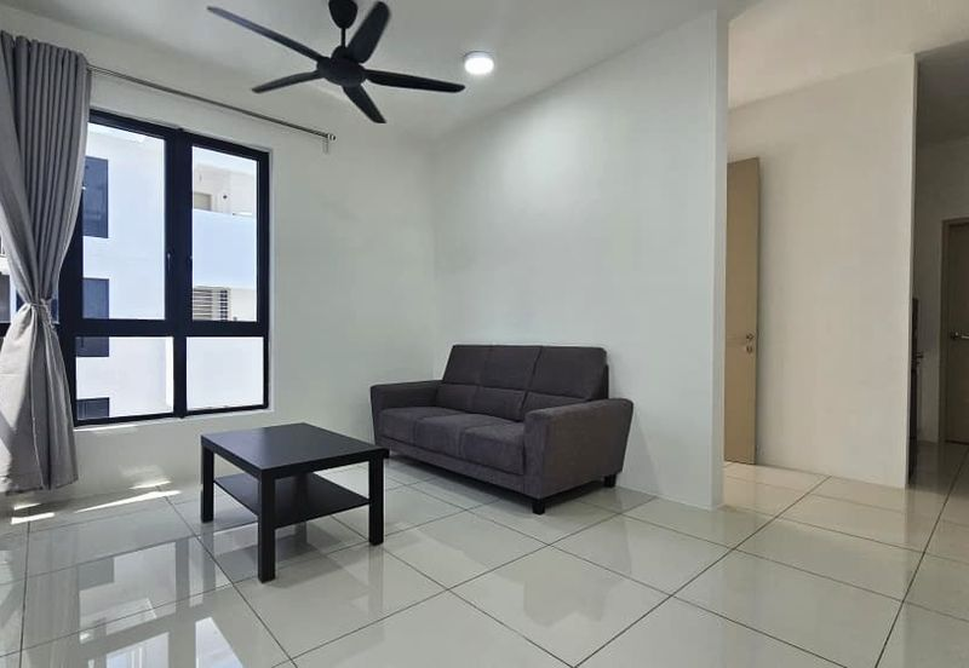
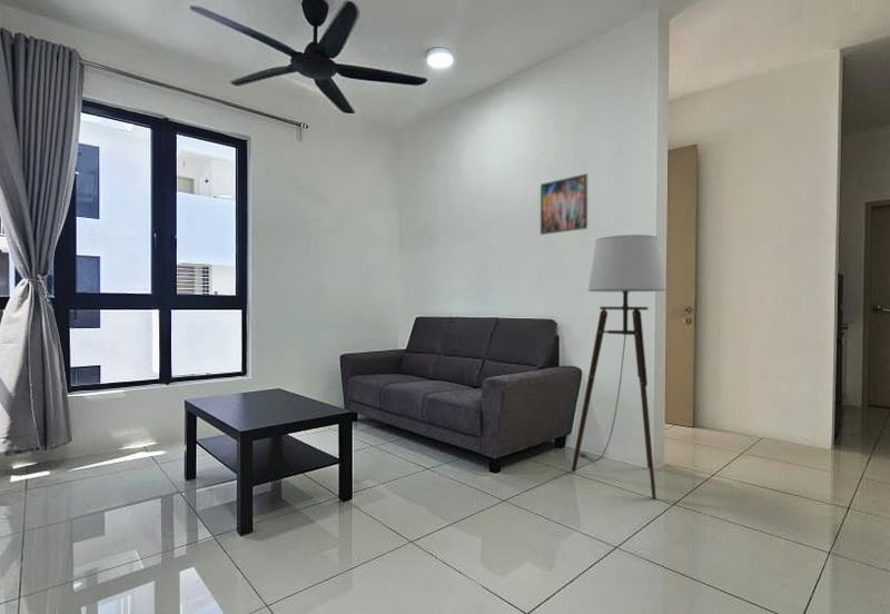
+ floor lamp (622, 357)
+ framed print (563, 205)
